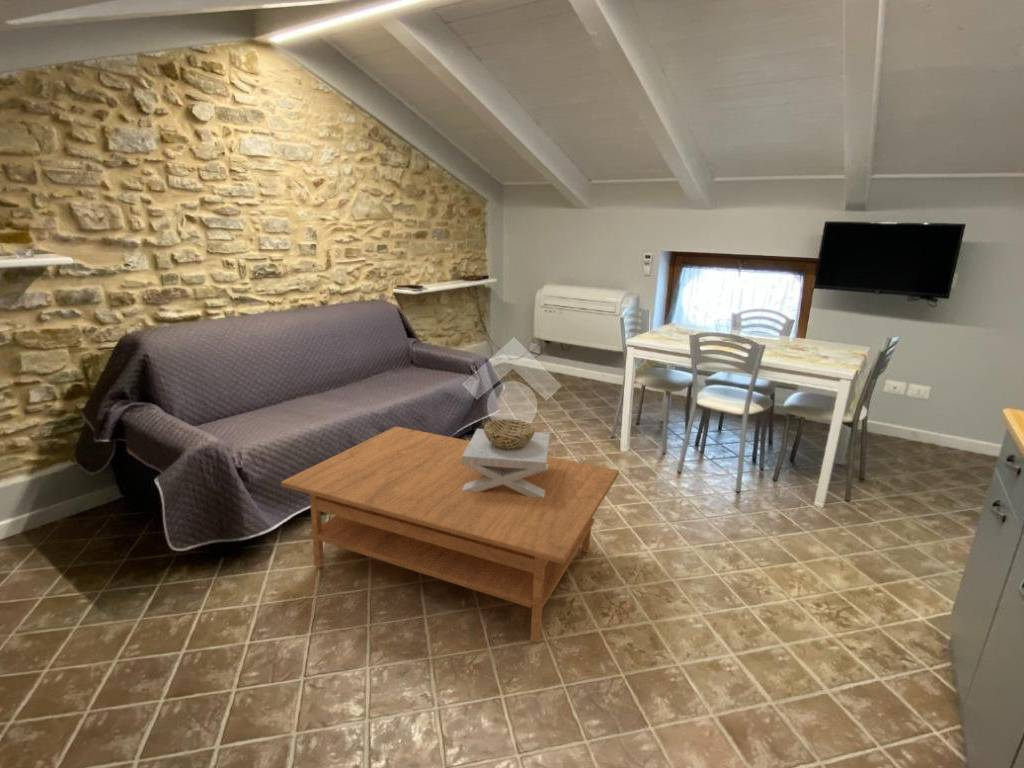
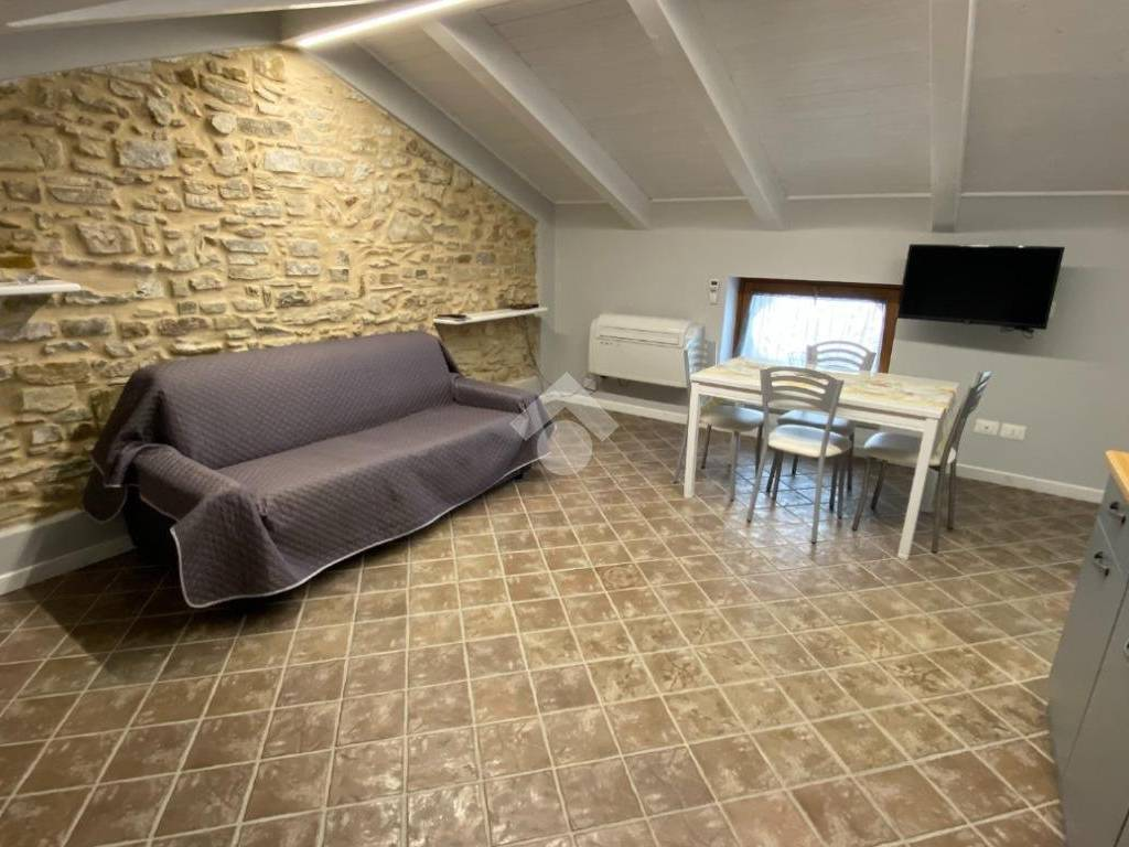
- coffee table (457, 517)
- decorative bowl (508, 451)
